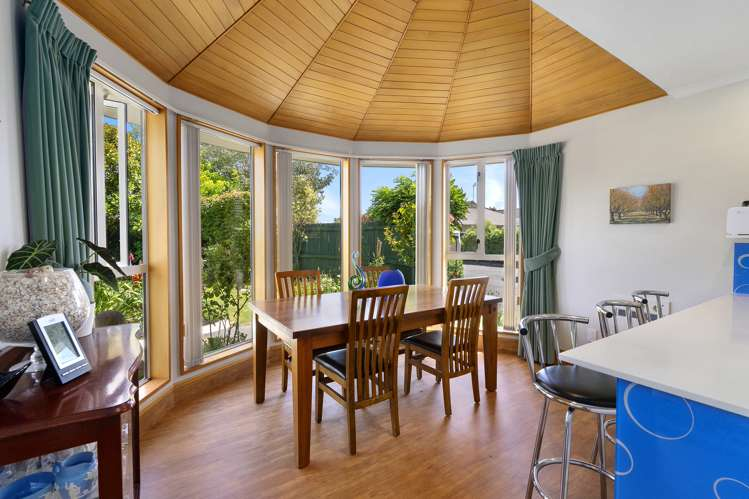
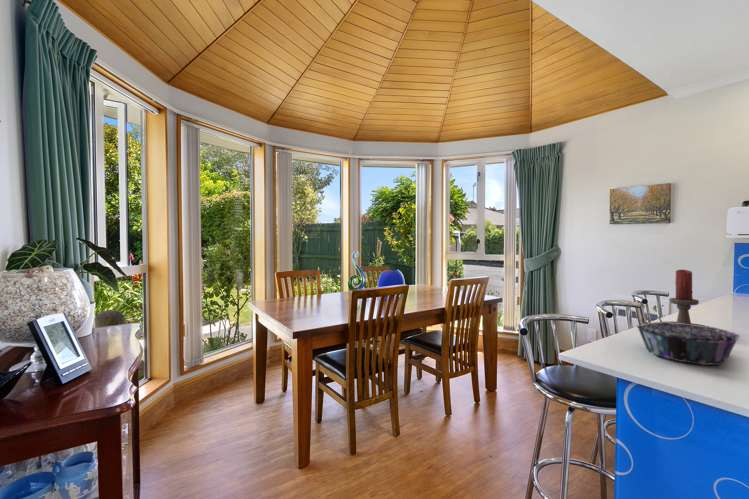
+ decorative bowl (685, 342)
+ candle holder (675, 299)
